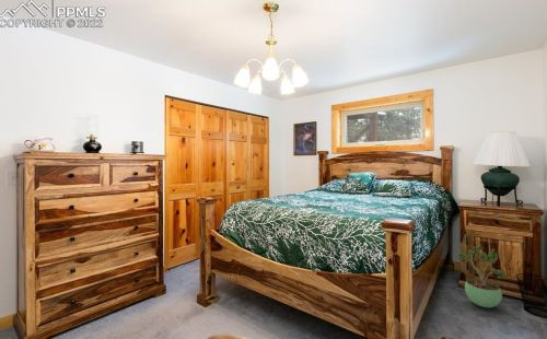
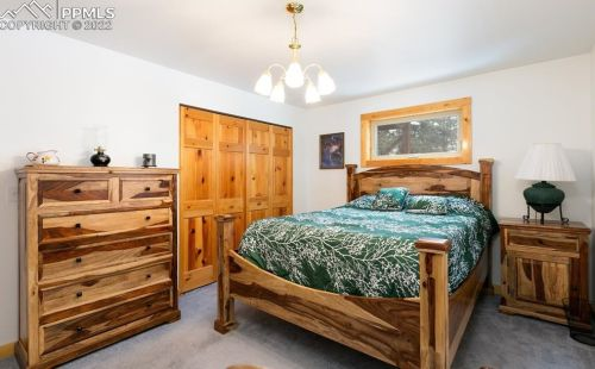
- potted plant (480, 276)
